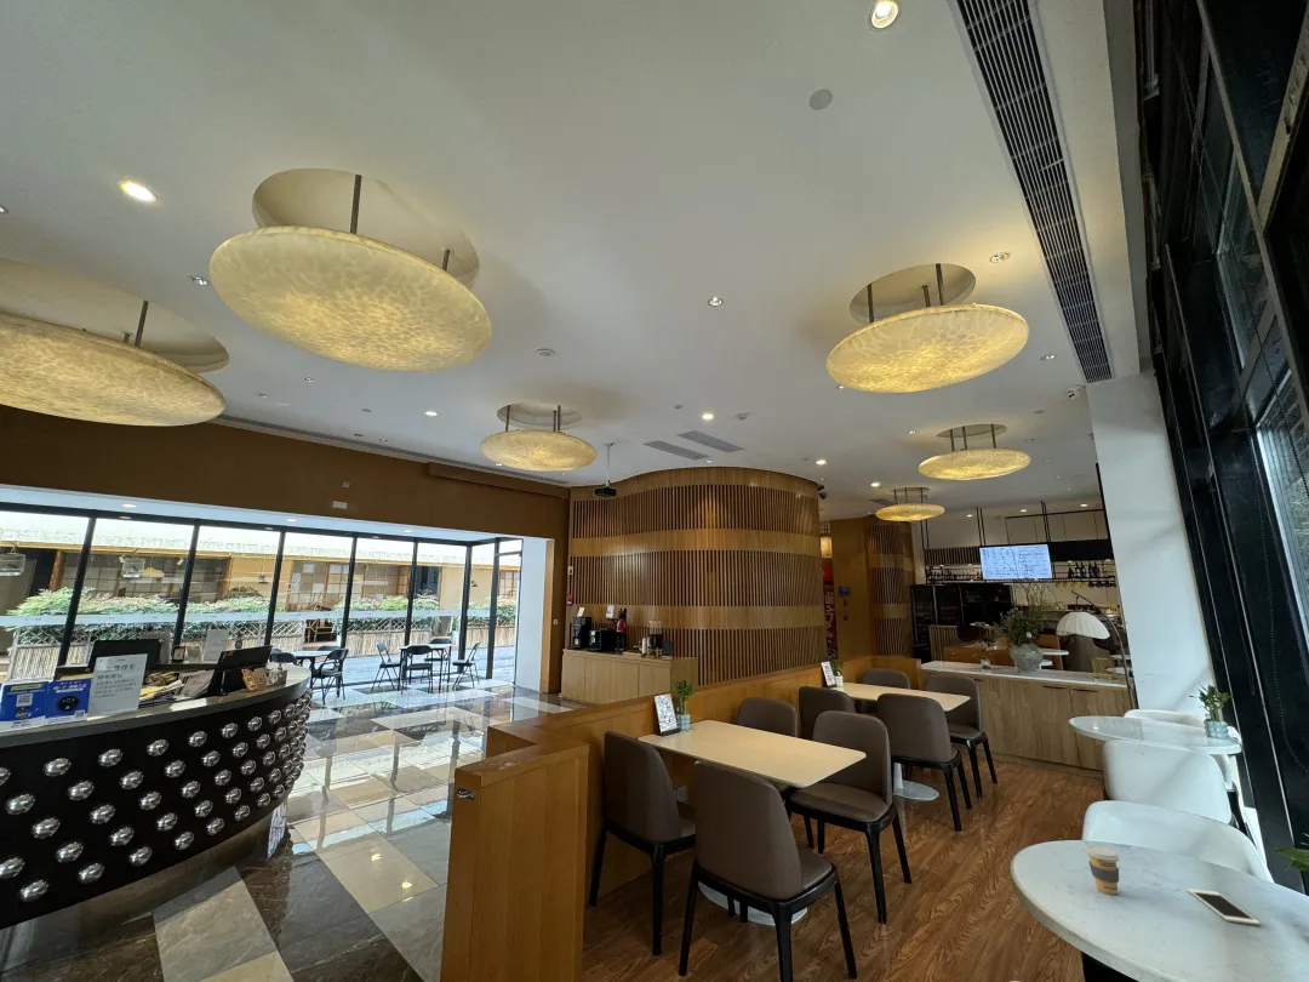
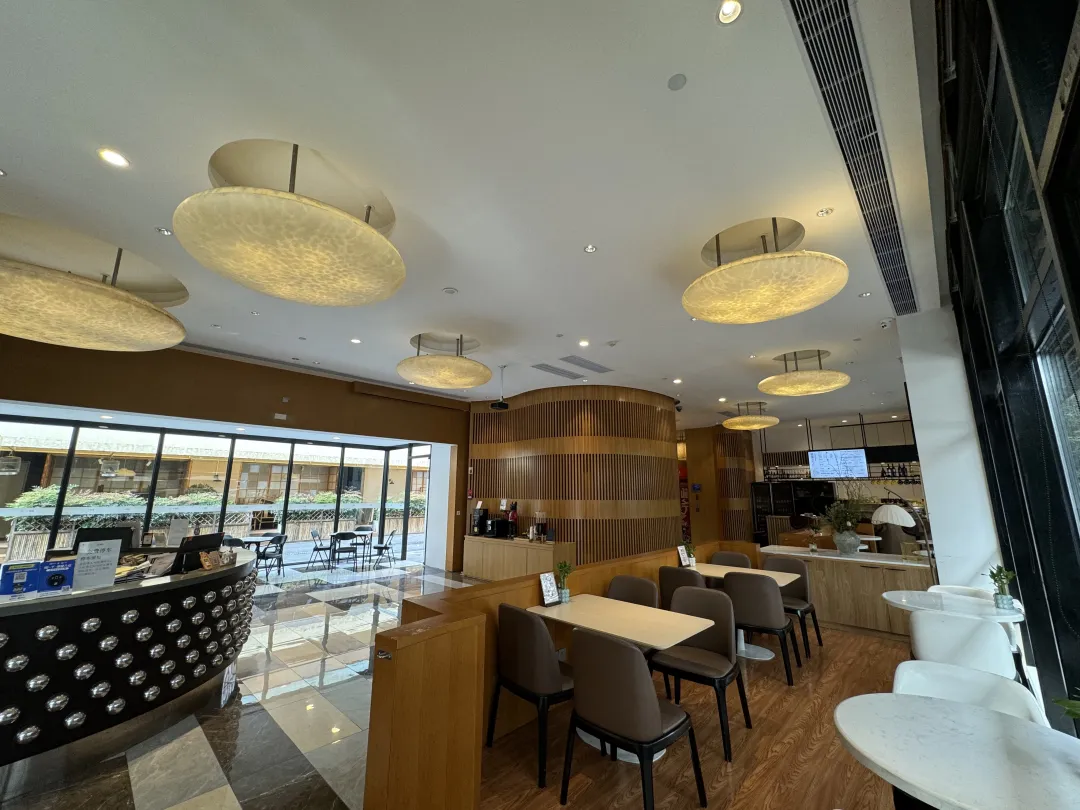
- coffee cup (1103, 869)
- cell phone (1222, 906)
